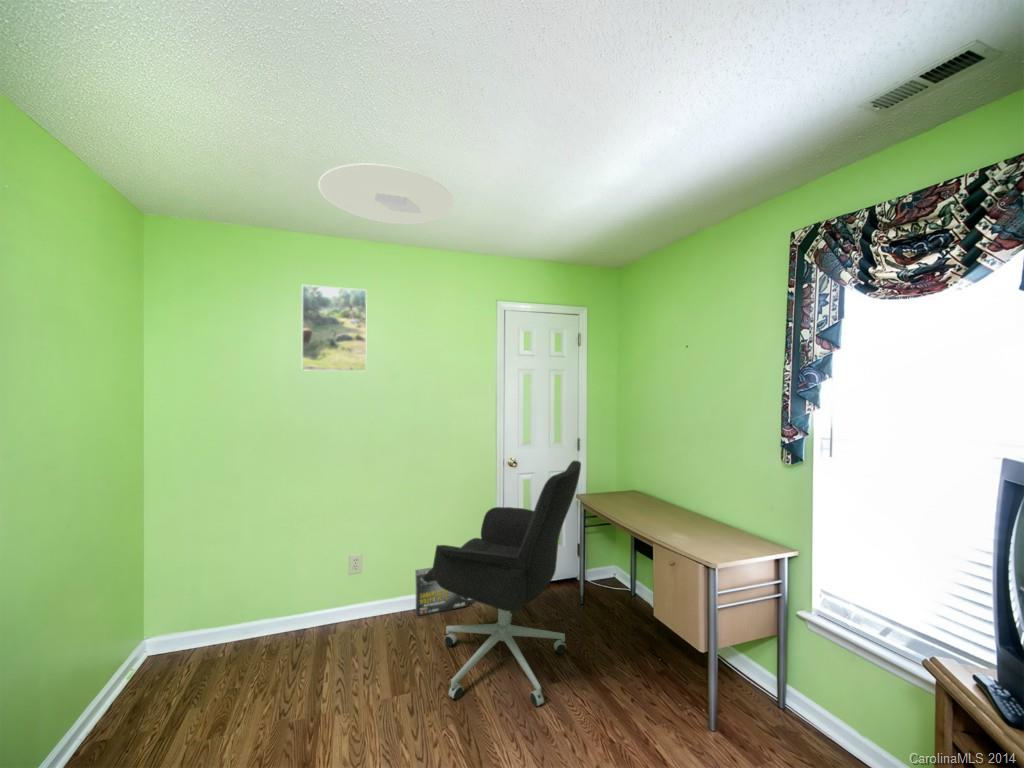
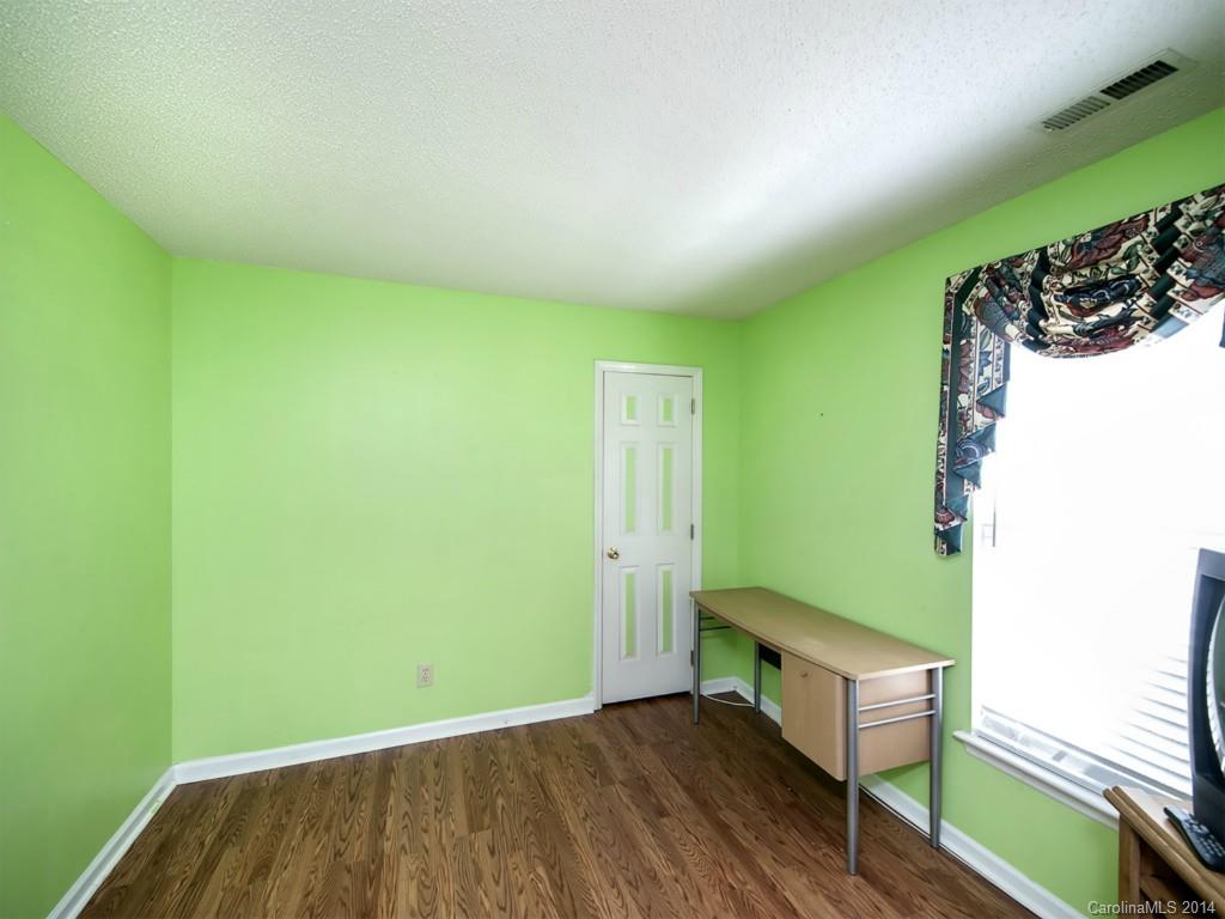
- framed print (335, 329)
- office chair (503, 561)
- box (441, 588)
- ceiling light (389, 192)
